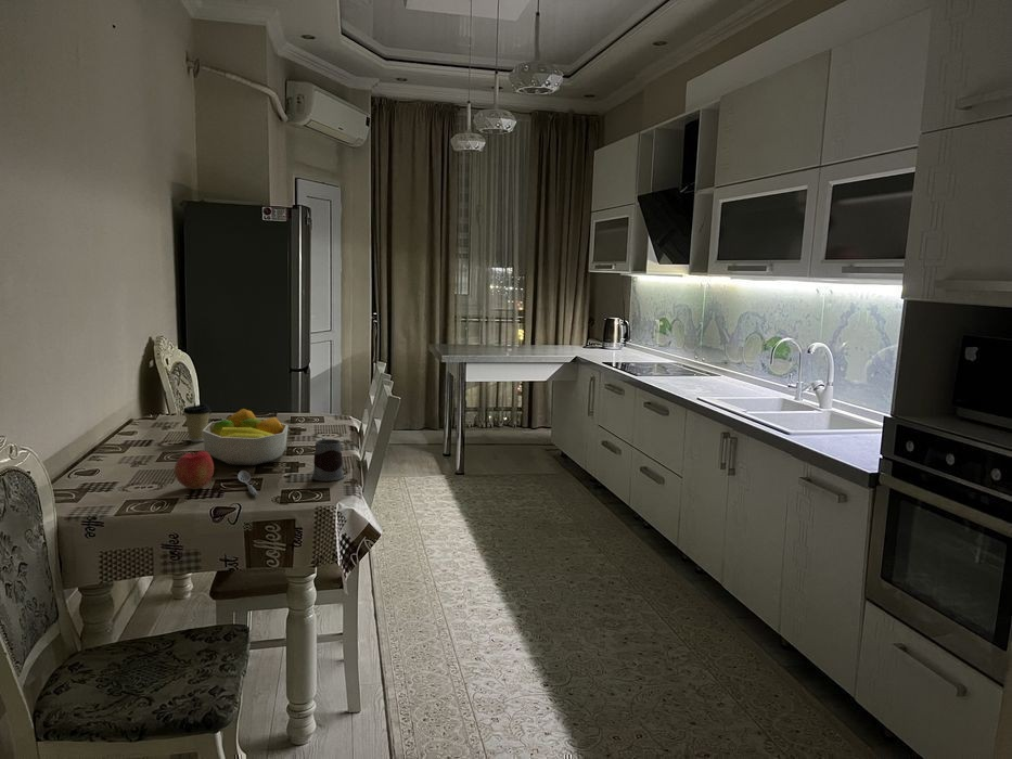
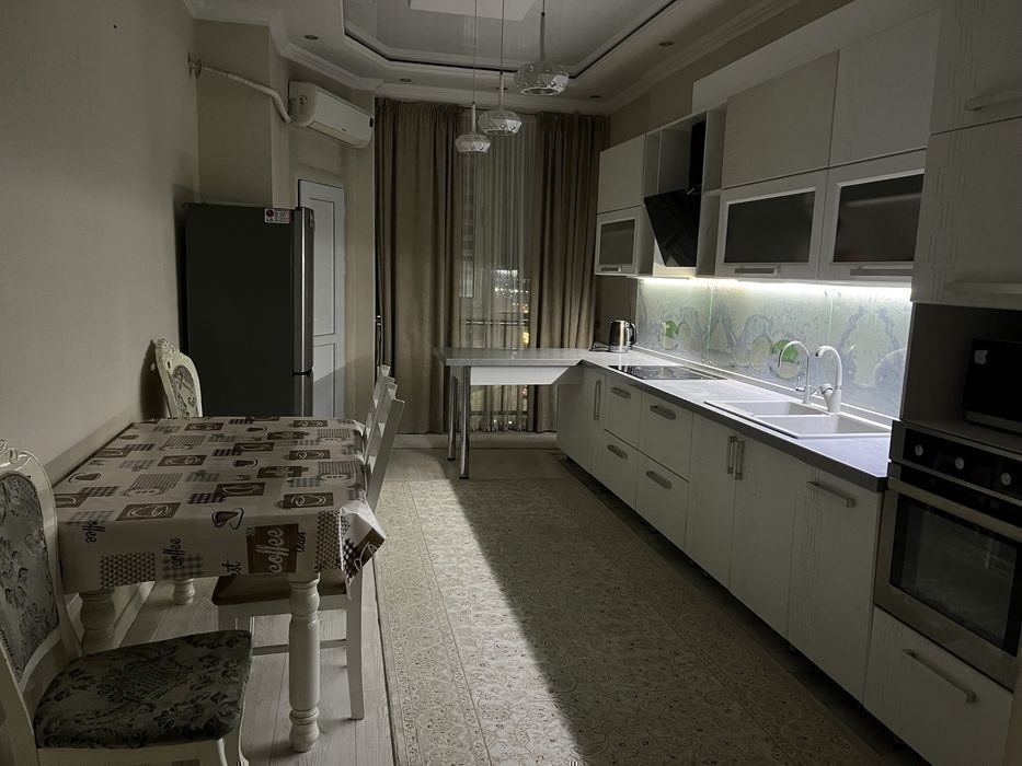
- apple (194, 469)
- mug (326, 458)
- fruit bowl (246, 435)
- spoon (247, 484)
- coffee cup (197, 423)
